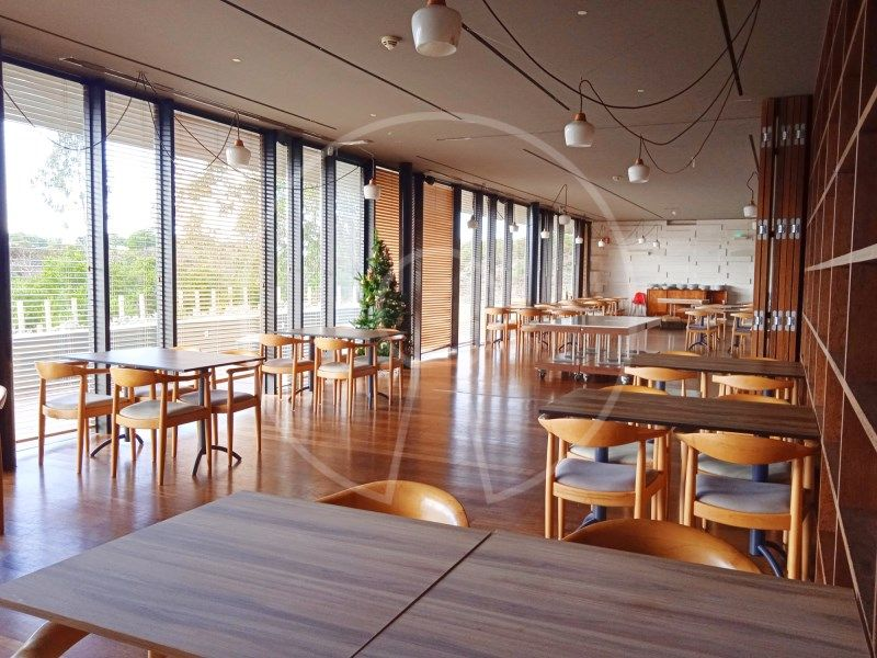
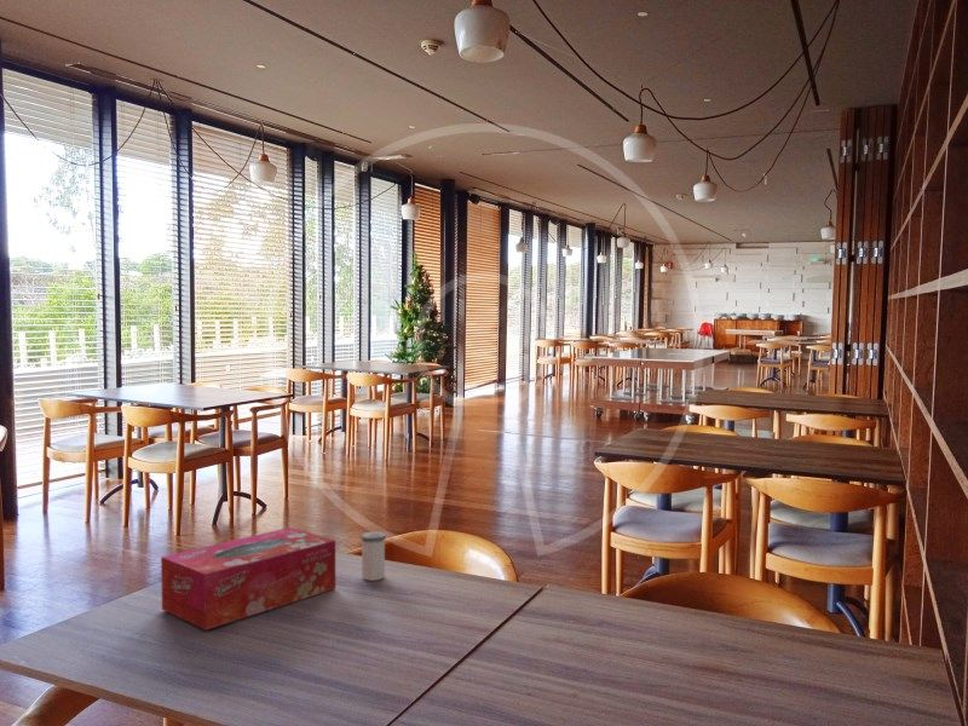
+ salt shaker (373, 555)
+ tissue box (252, 572)
